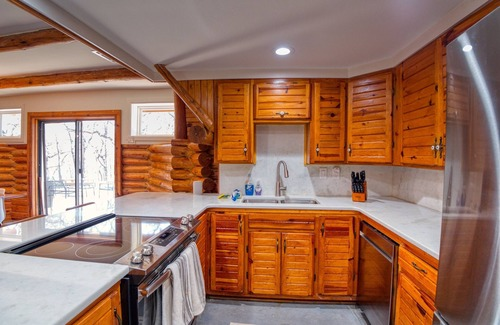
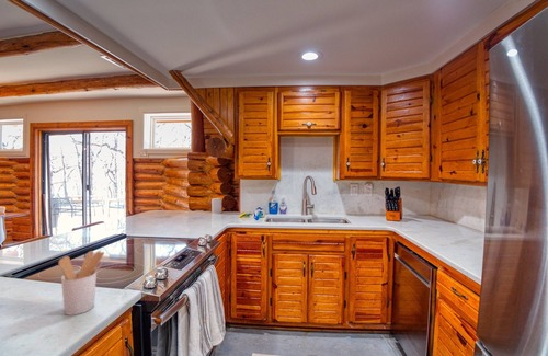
+ utensil holder (84, 279)
